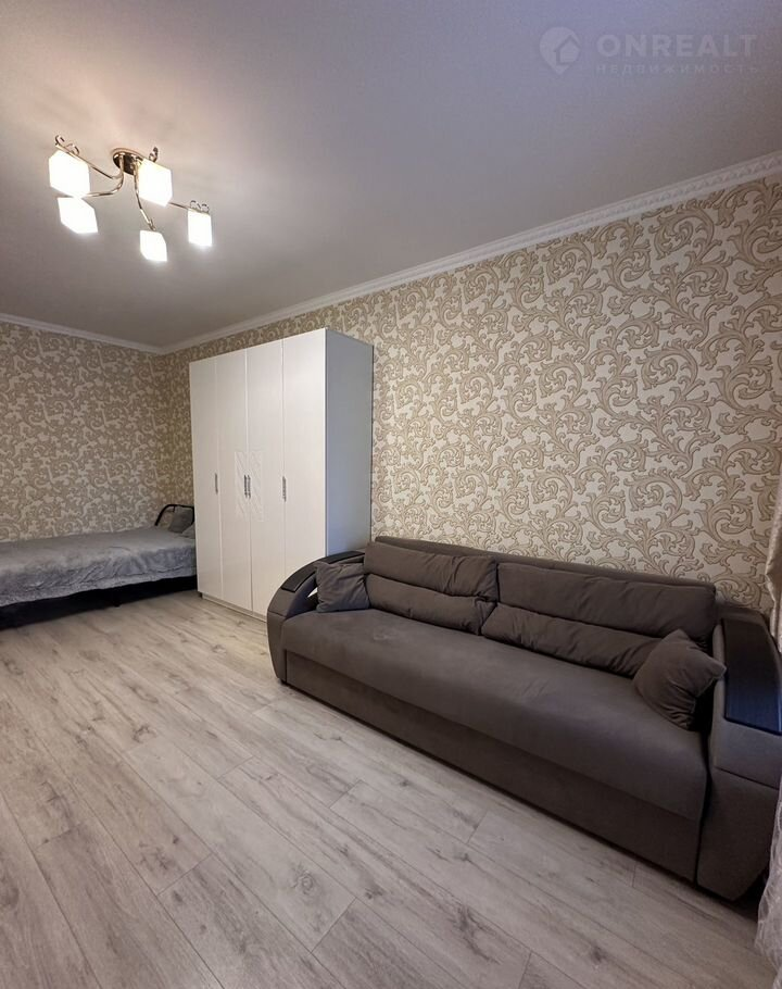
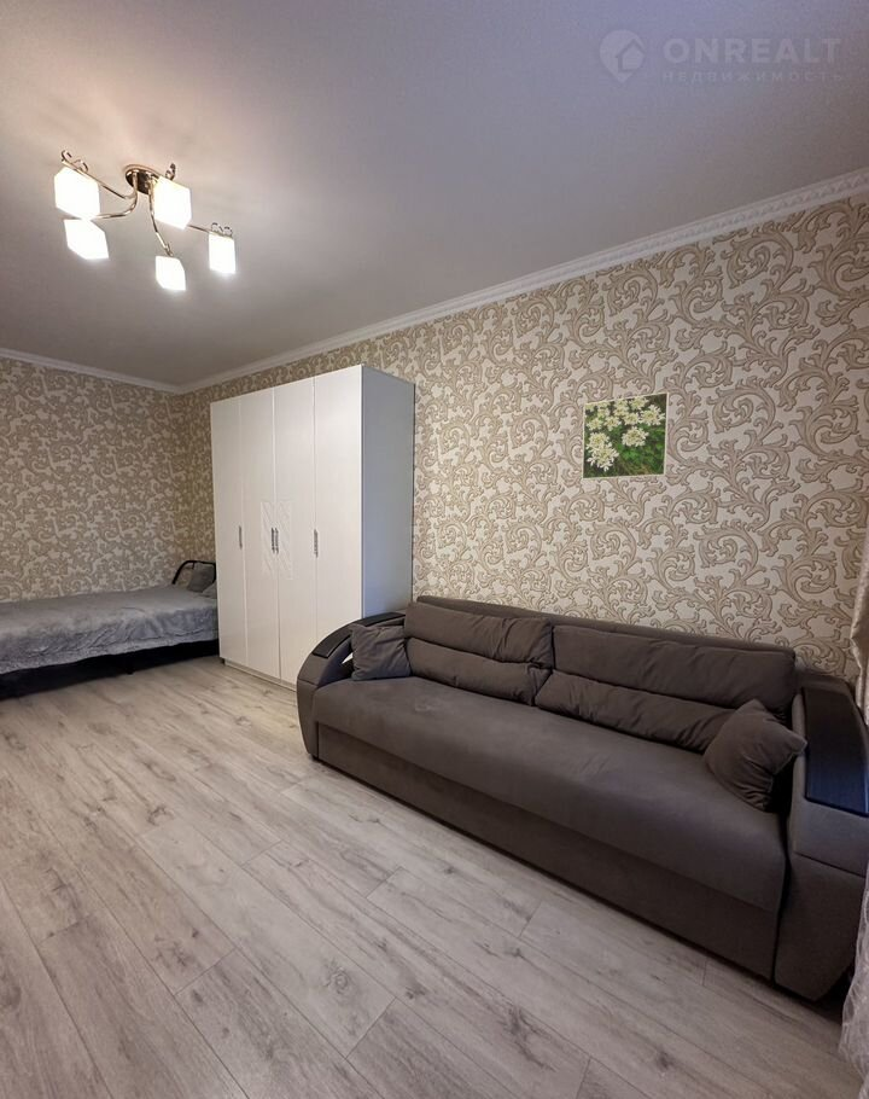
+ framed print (623, 438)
